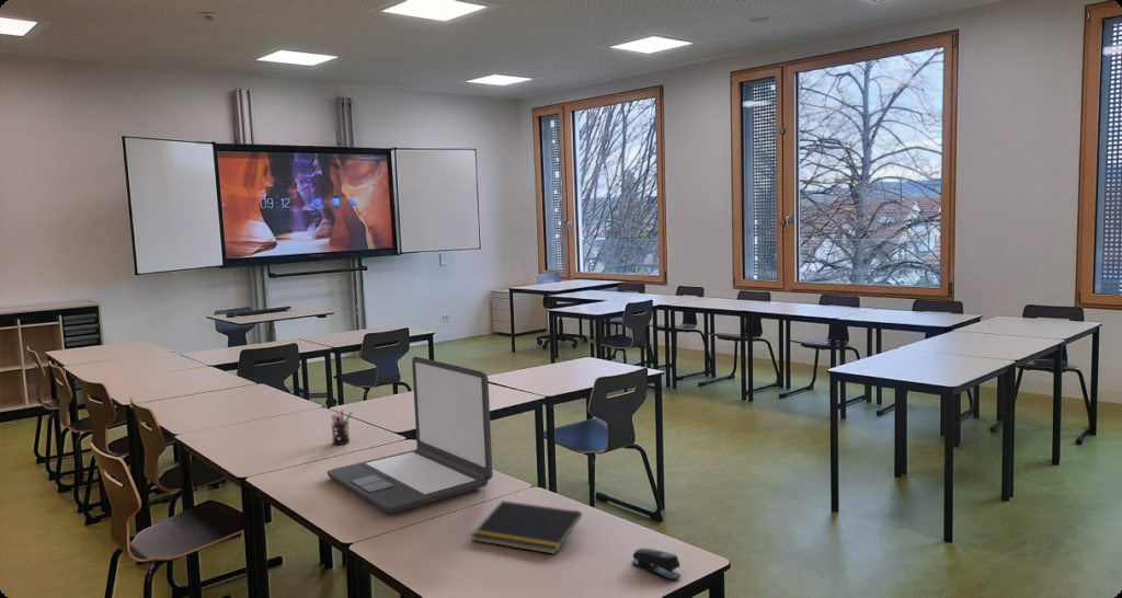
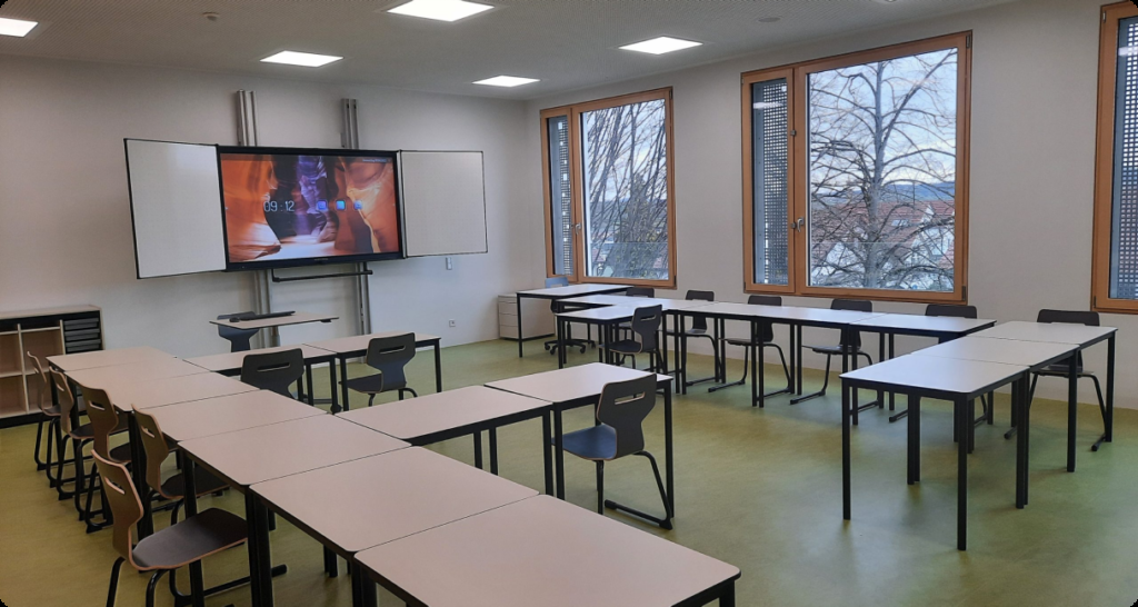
- laptop (415, 425)
- stapler (655, 559)
- notepad (527, 526)
- pen holder (342, 425)
